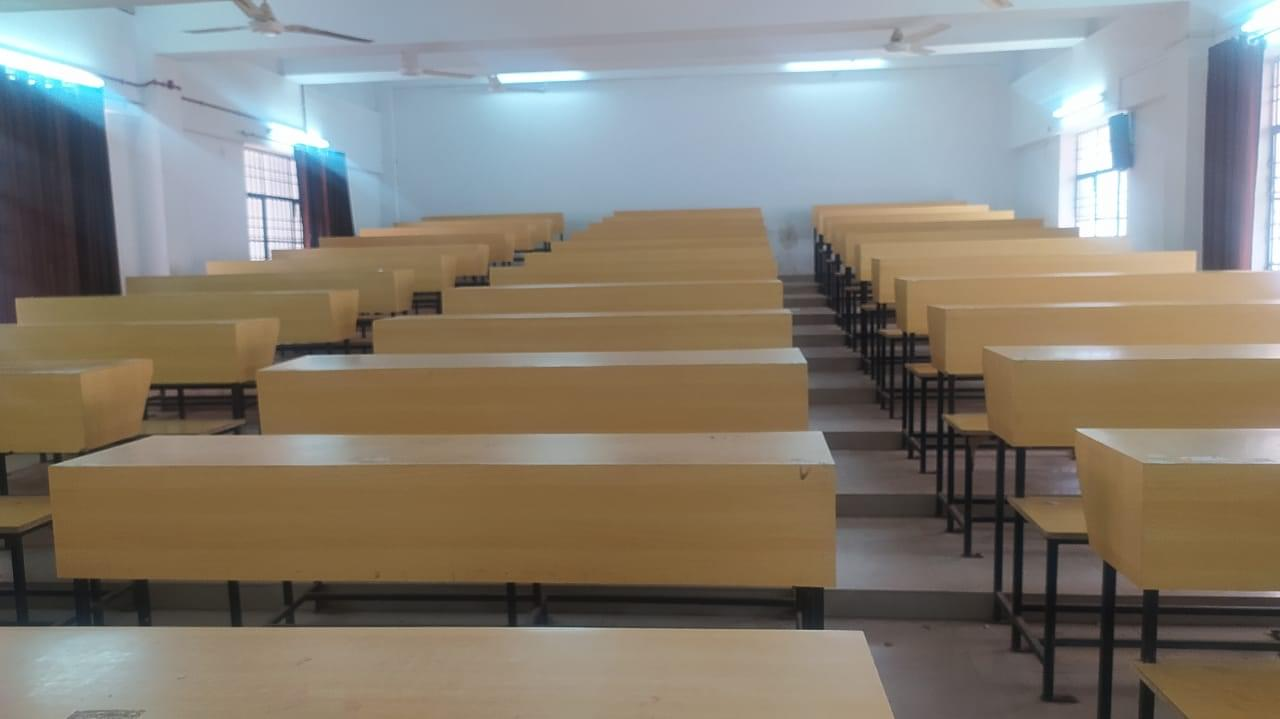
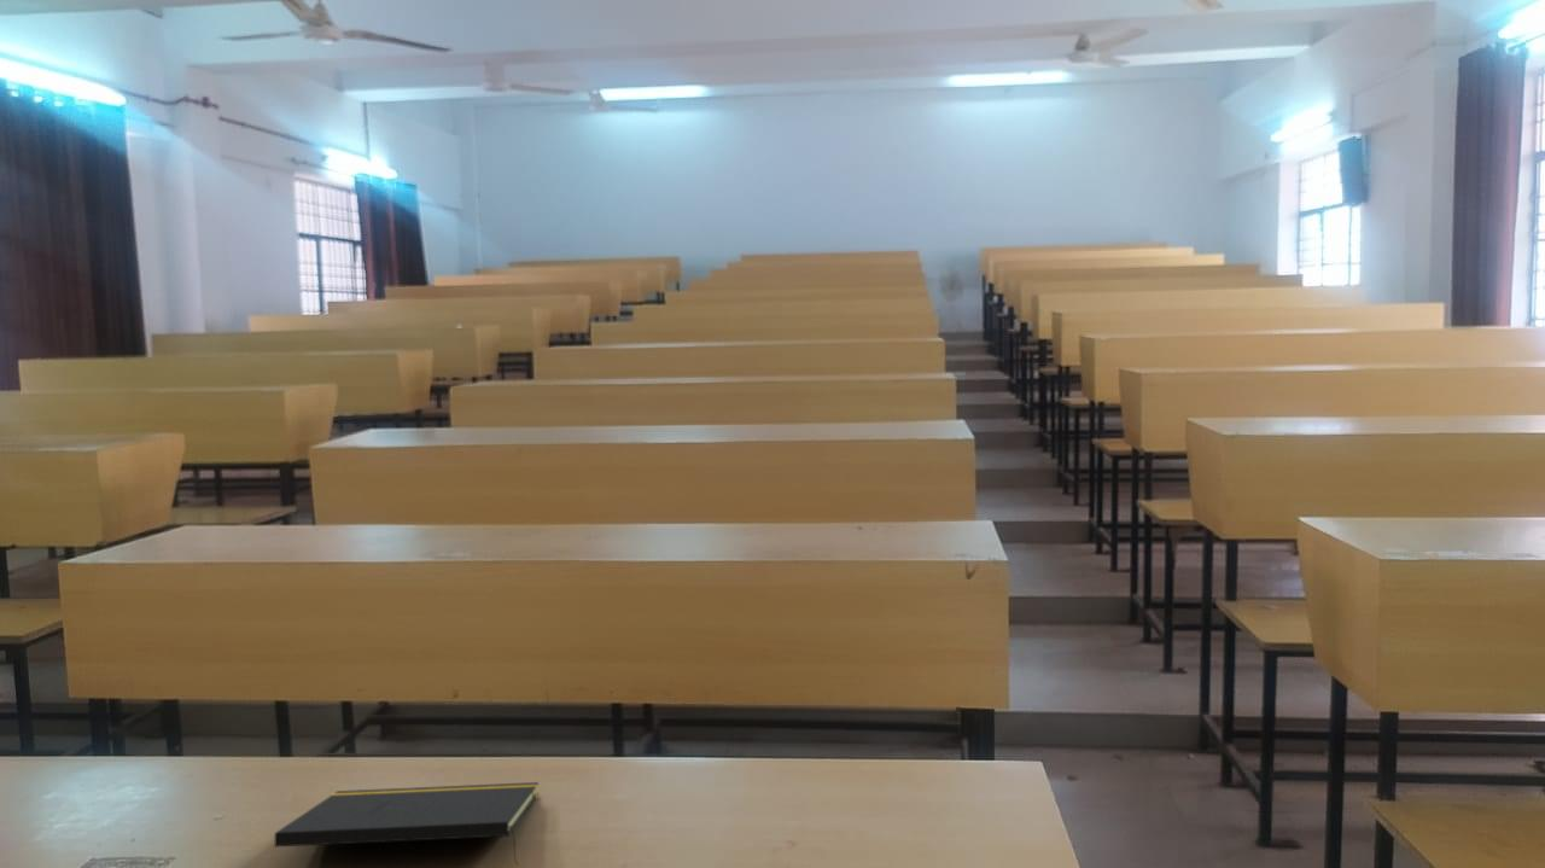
+ notepad (416, 811)
